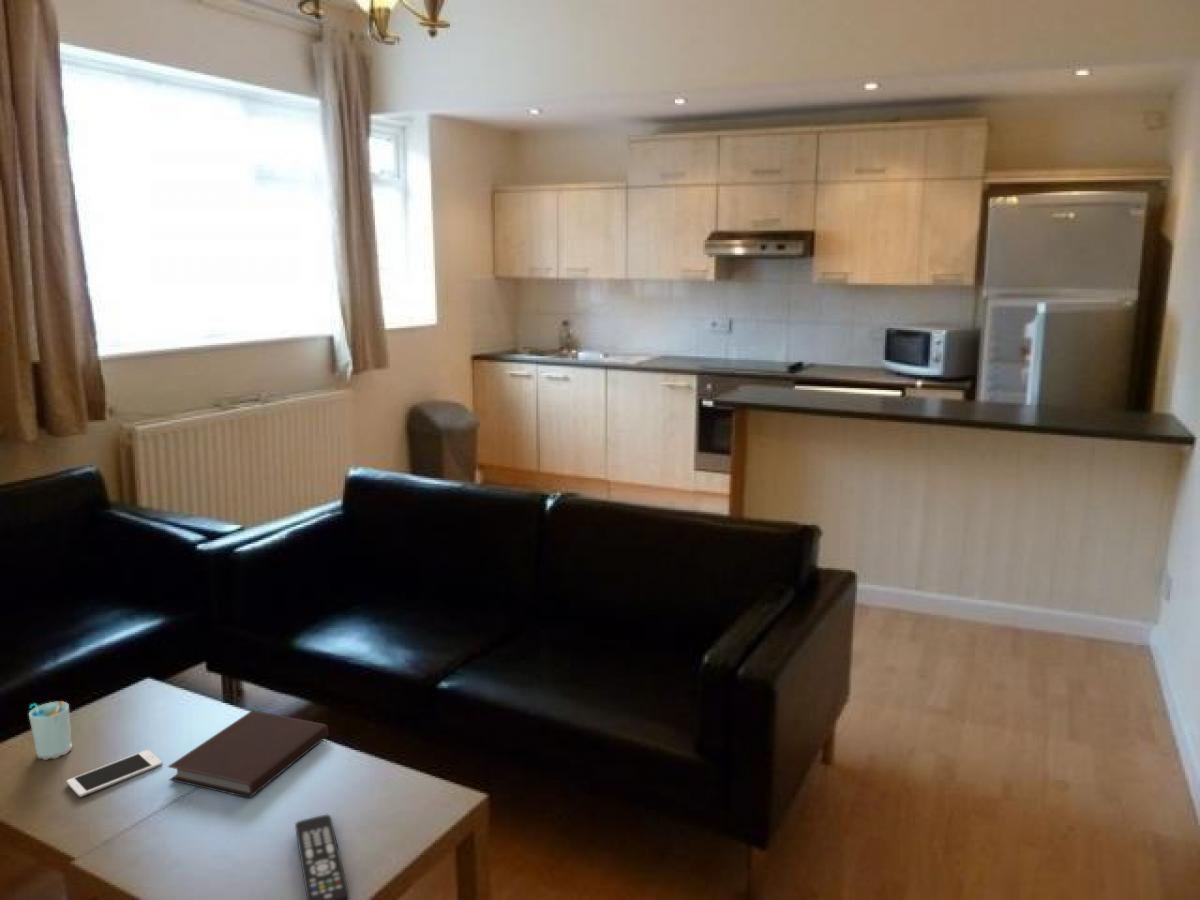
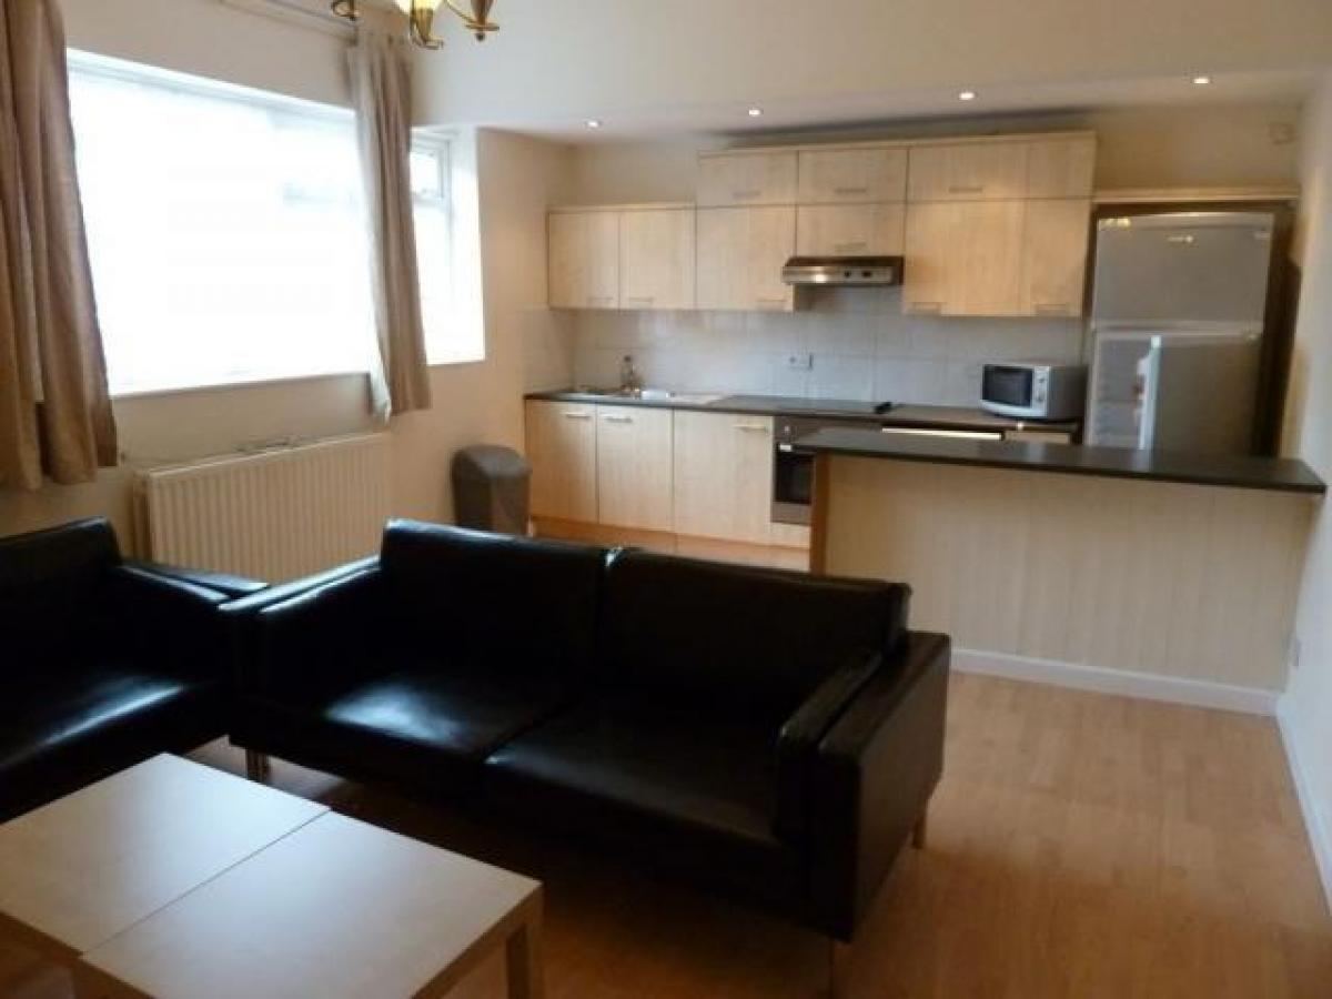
- notebook (251, 751)
- remote control (320, 861)
- cup (51, 725)
- cell phone (115, 772)
